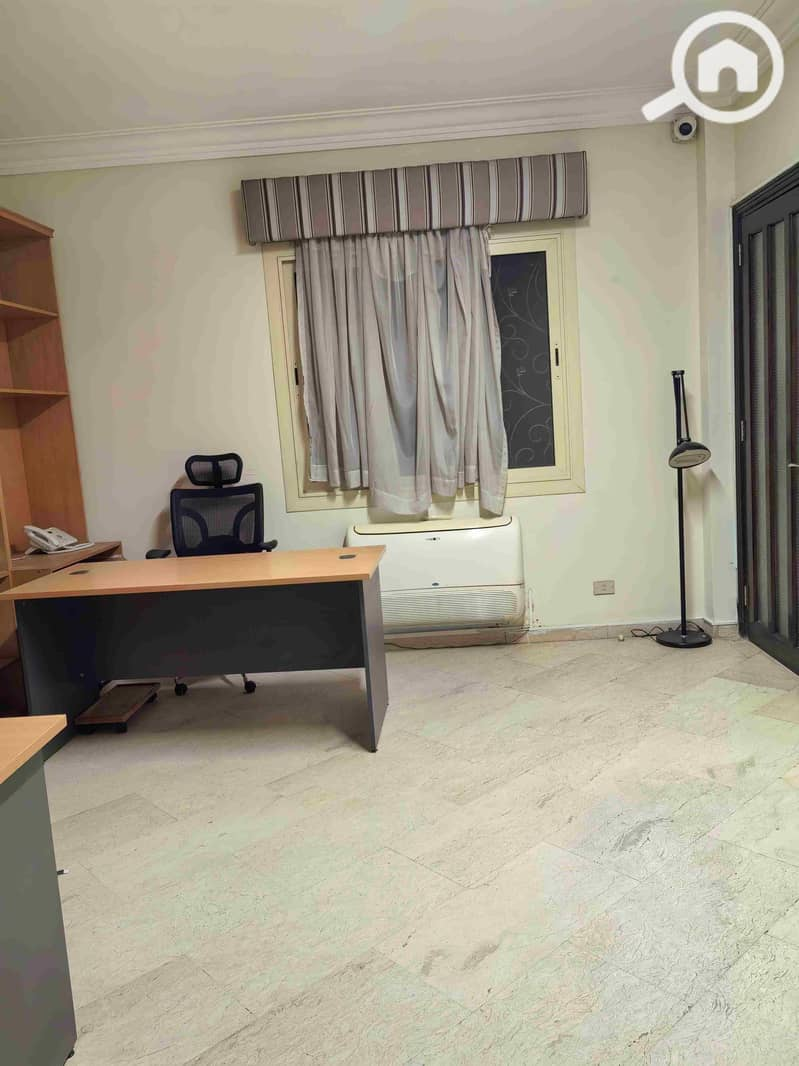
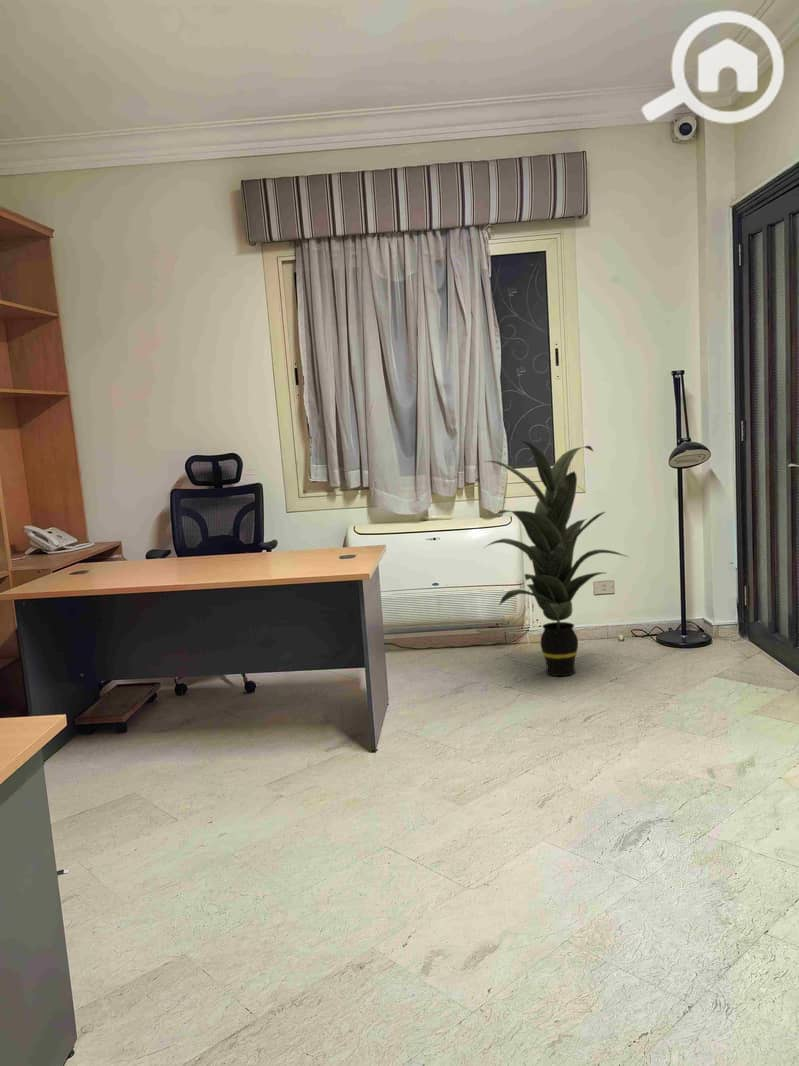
+ indoor plant (544, 556)
